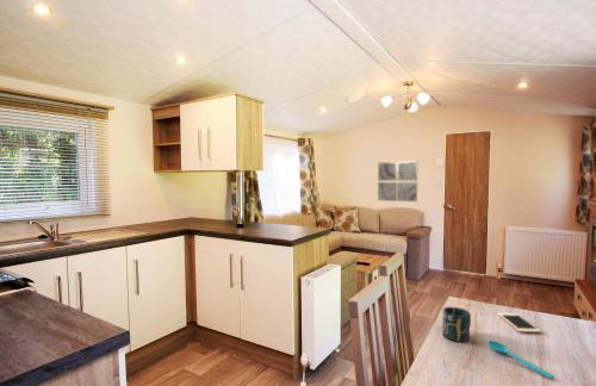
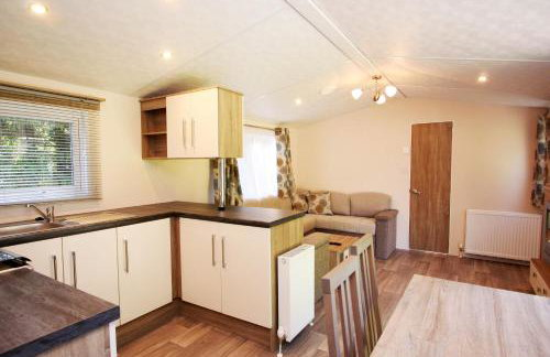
- cup (458, 322)
- wall art (397, 180)
- cell phone (517, 322)
- spoon (517, 357)
